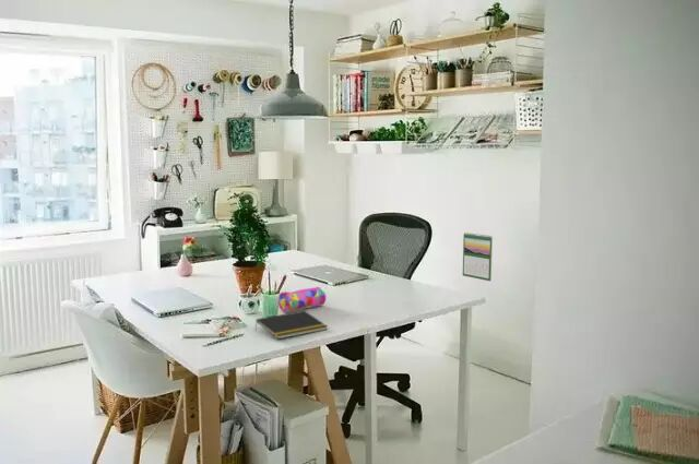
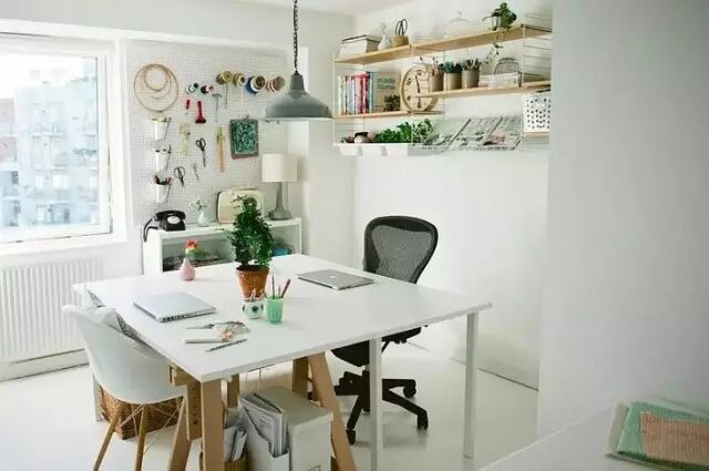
- notepad (292, 323)
- calendar (476, 255)
- pencil case (301, 298)
